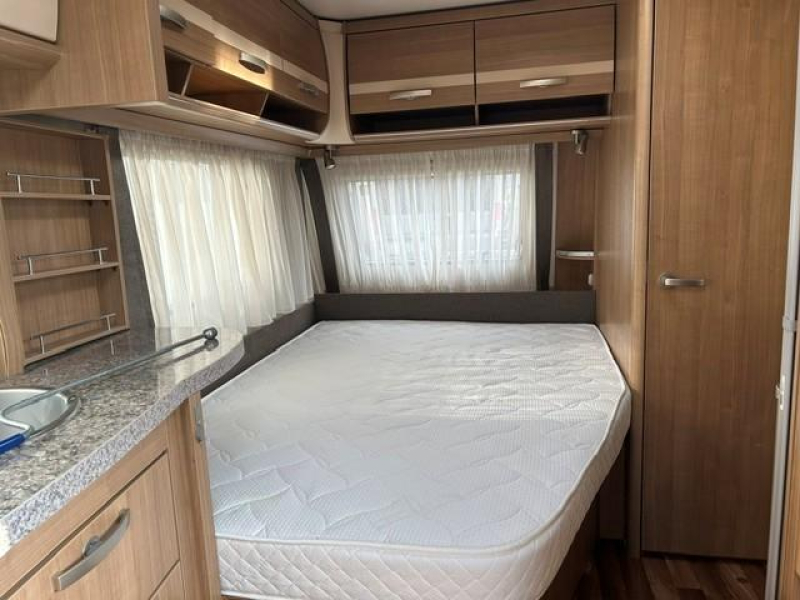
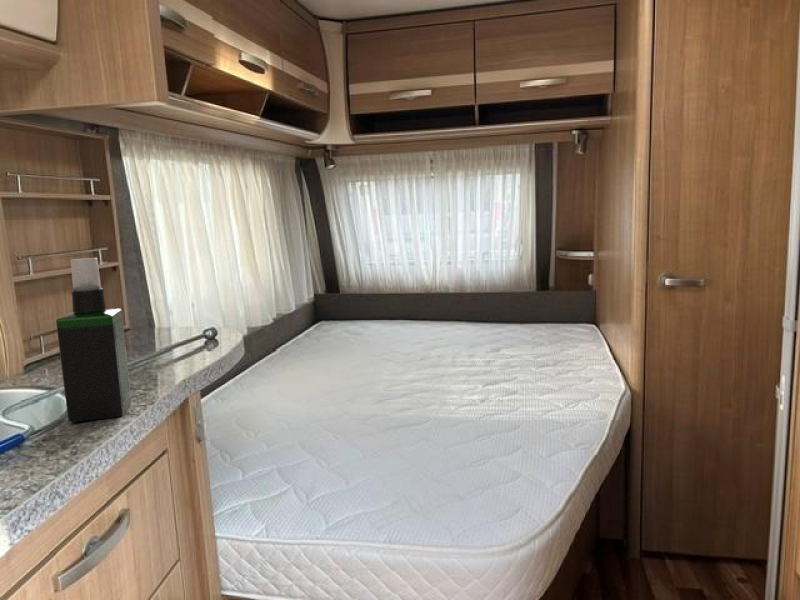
+ spray bottle (92, 336)
